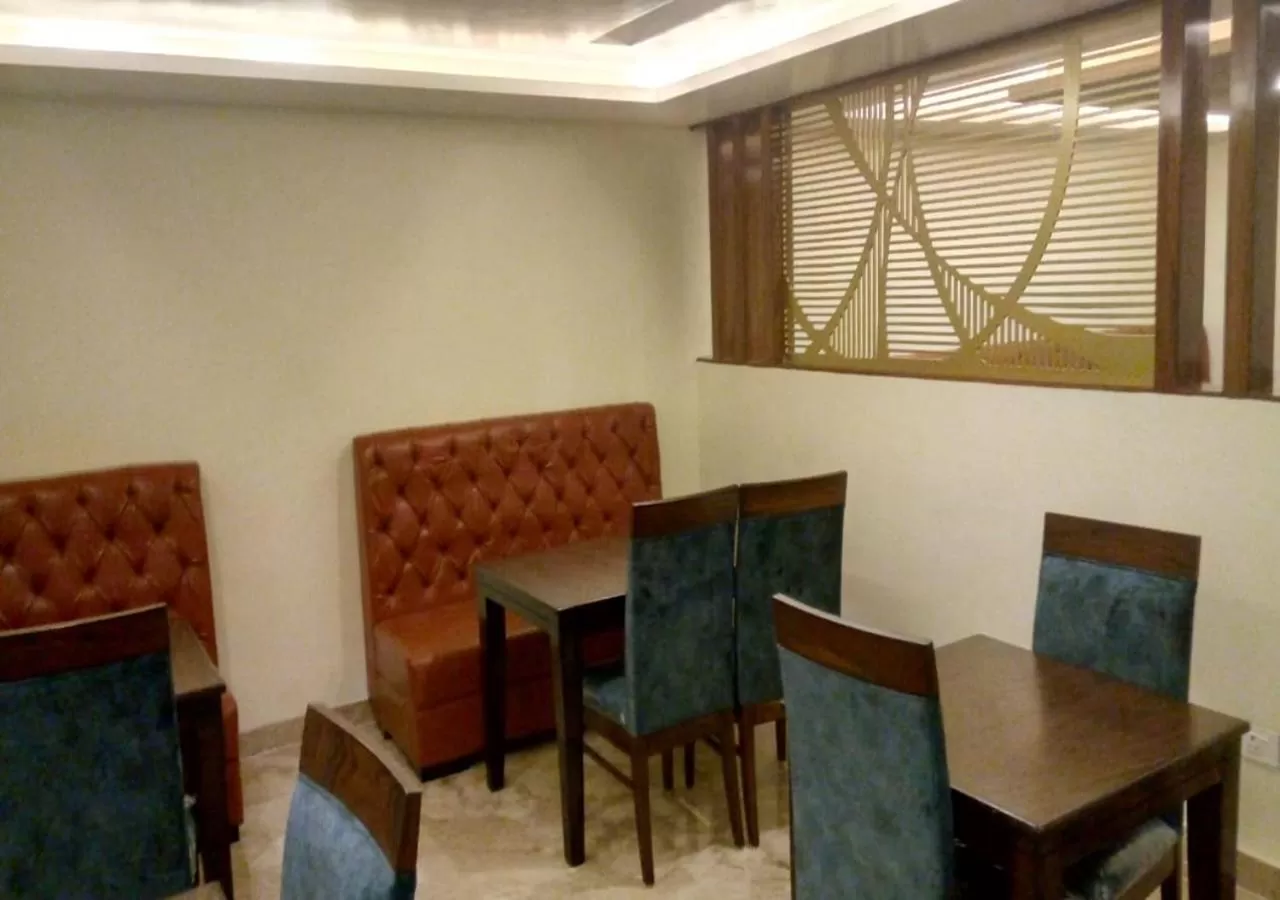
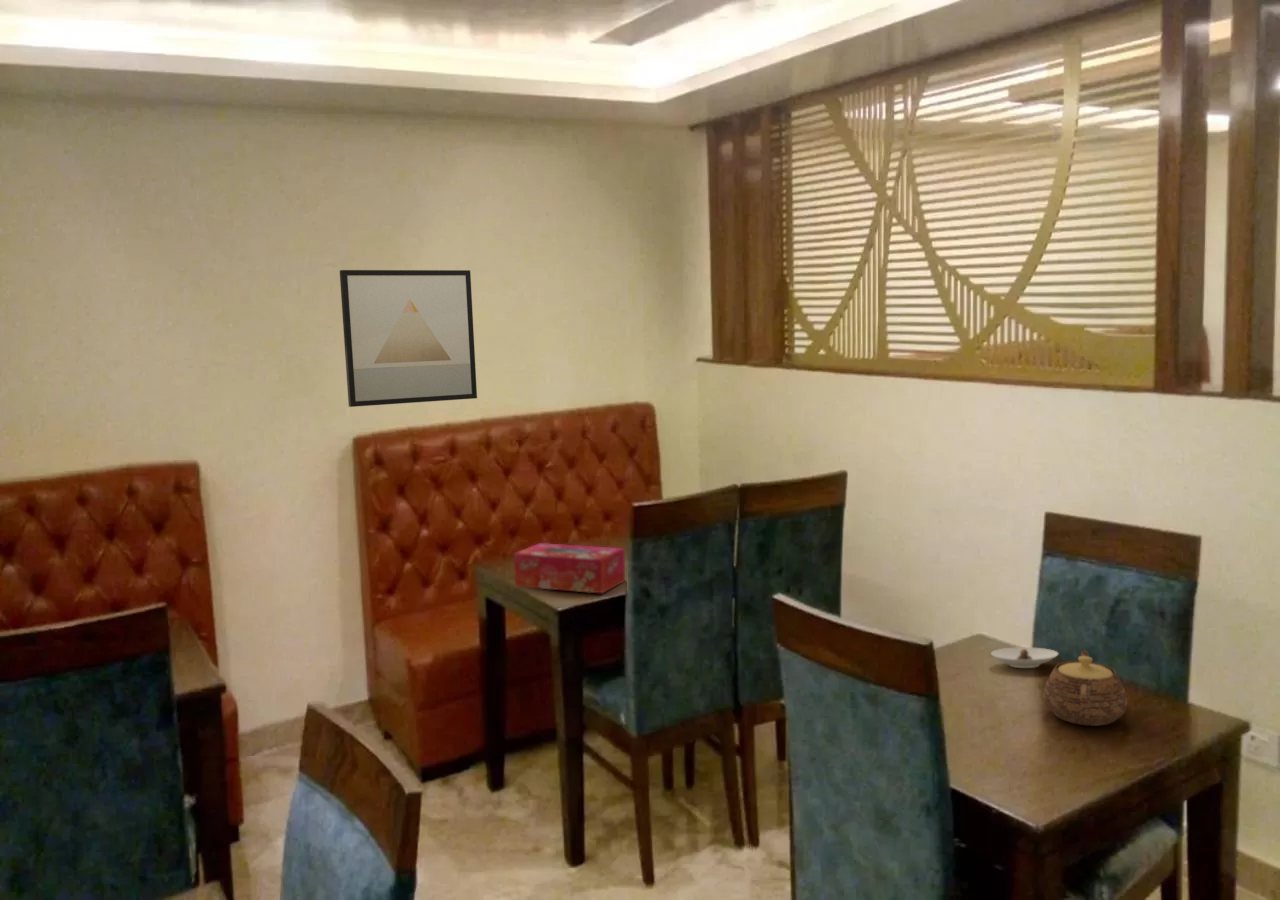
+ saucer (1024, 657)
+ tissue box (569, 567)
+ teapot (1084, 685)
+ wall art (410, 336)
